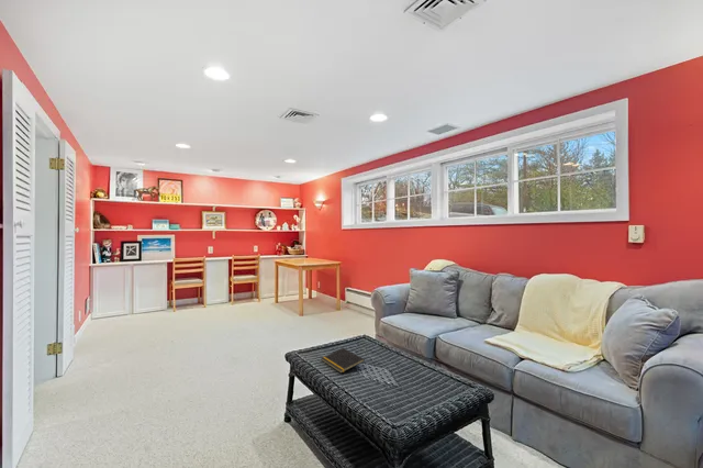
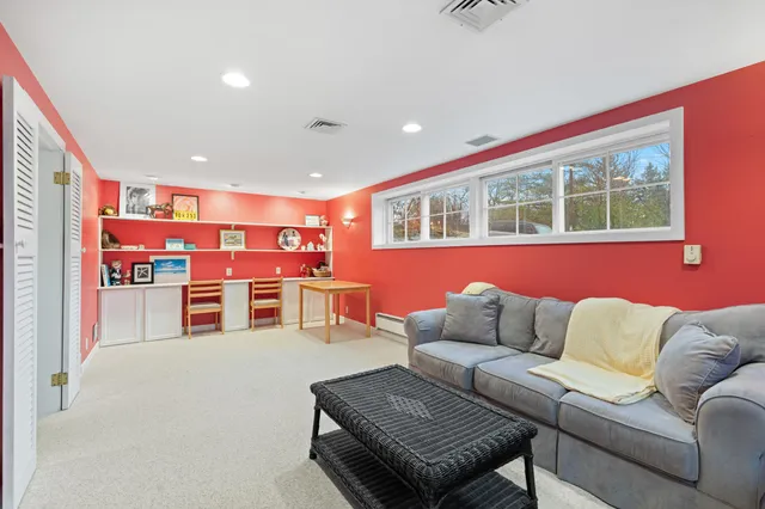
- notepad (342, 359)
